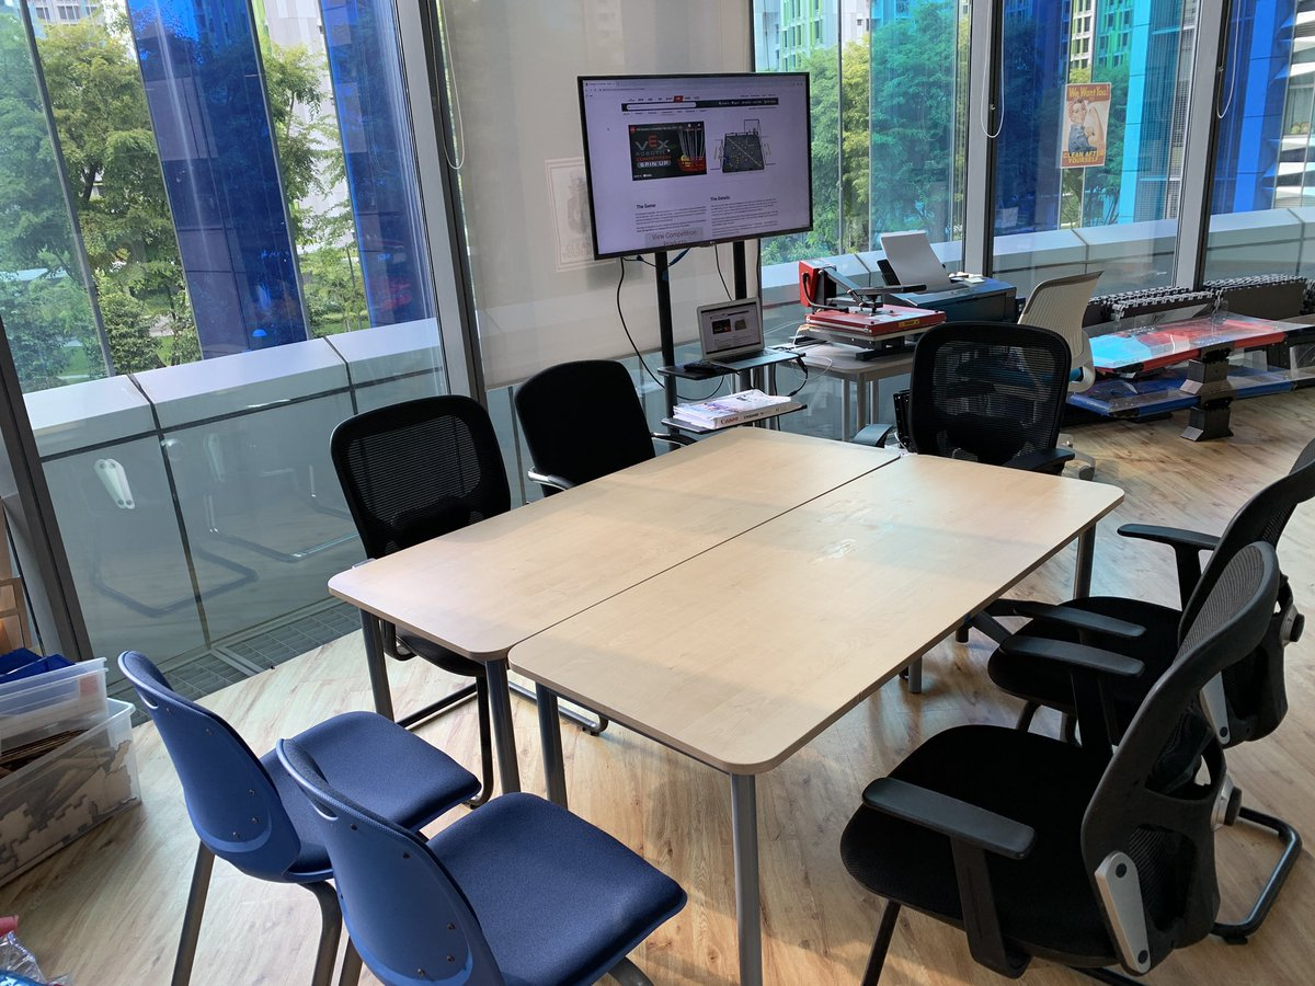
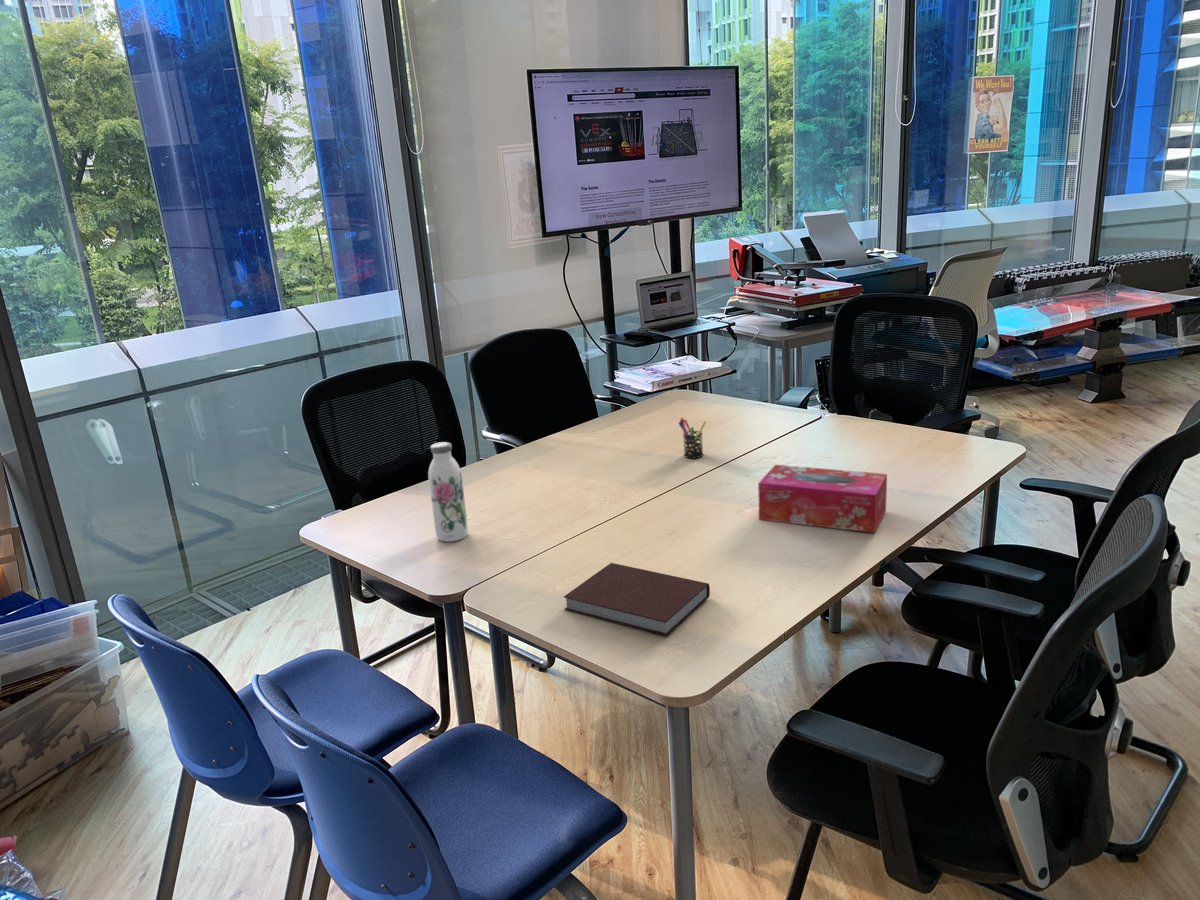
+ water bottle (446, 490)
+ notebook (636, 596)
+ pen holder (691, 437)
+ tissue box (822, 496)
